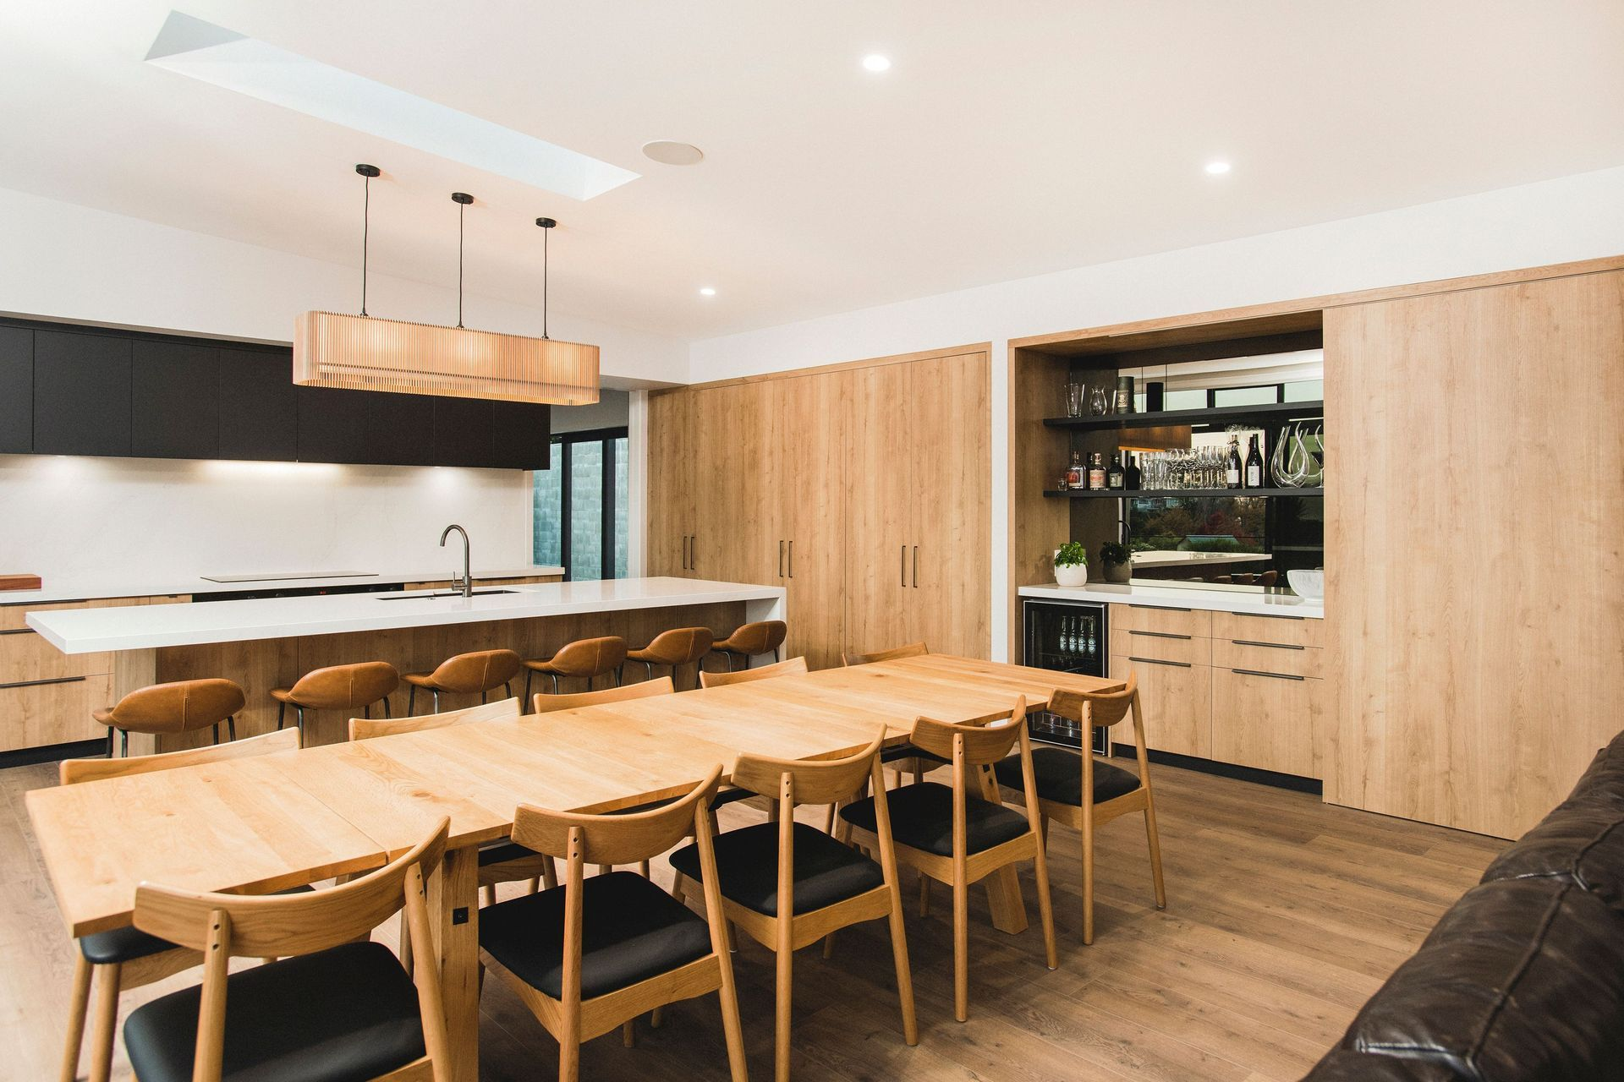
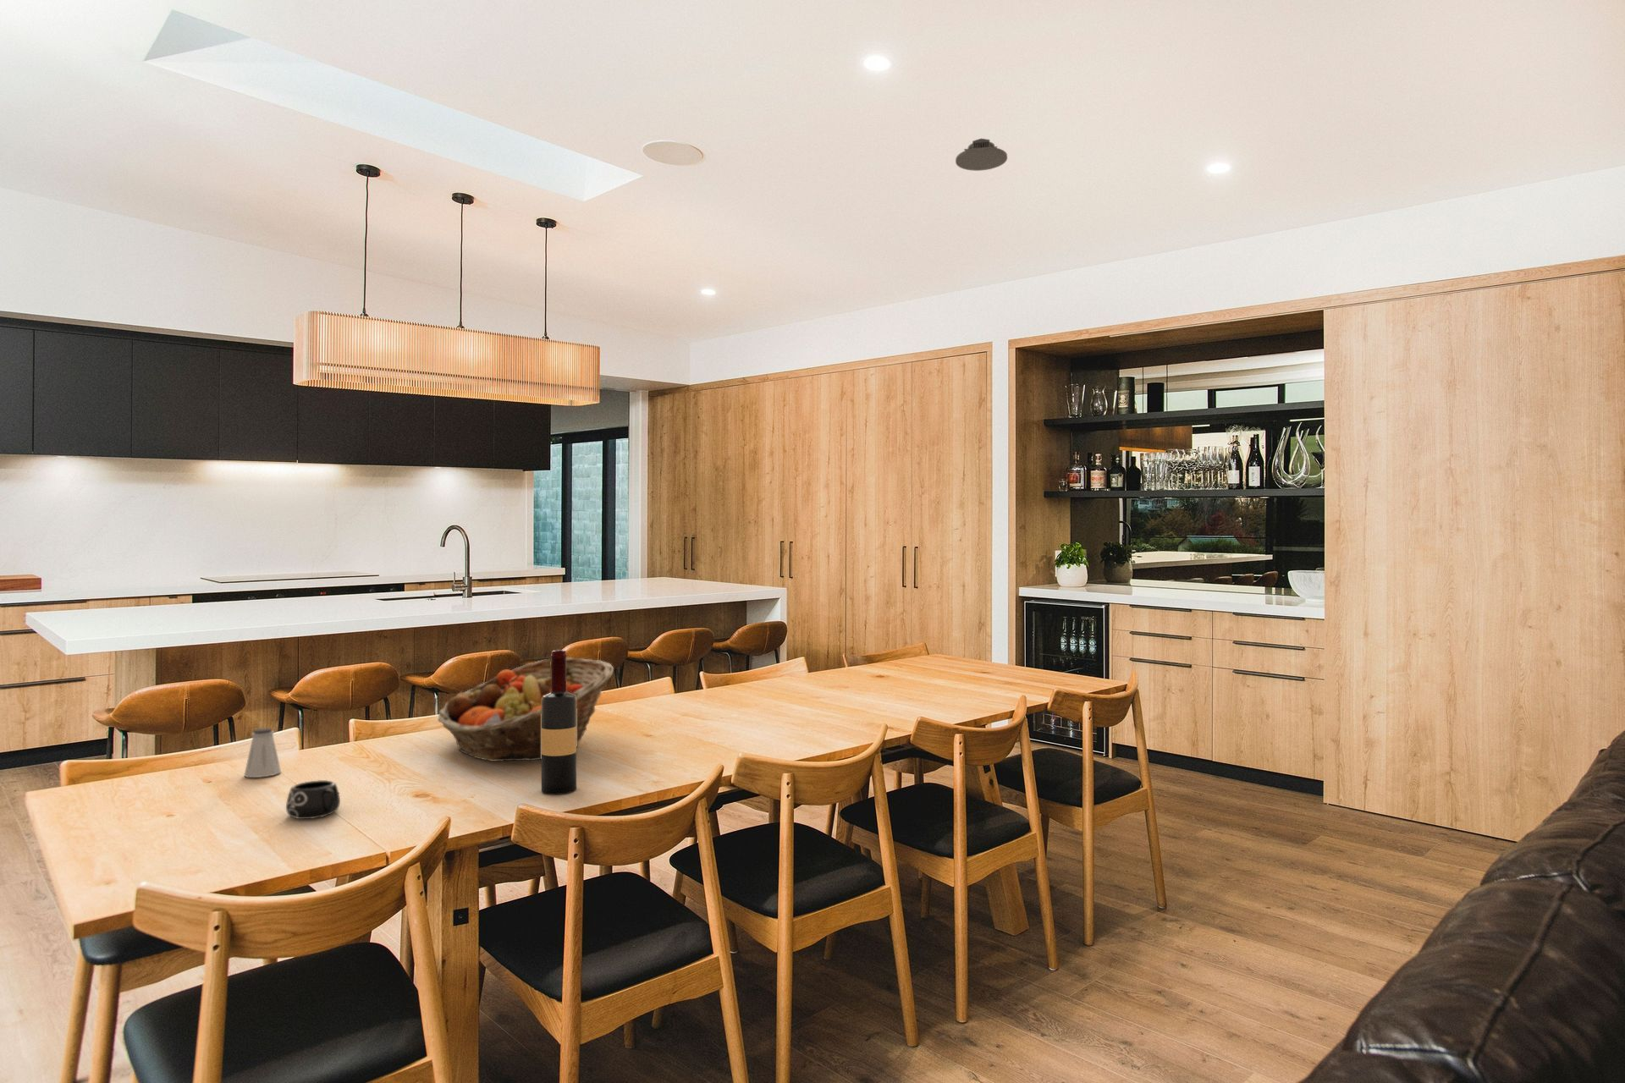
+ mug (317, 800)
+ fruit basket (527, 706)
+ wine bottle (559, 720)
+ saltshaker (262, 752)
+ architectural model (981, 149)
